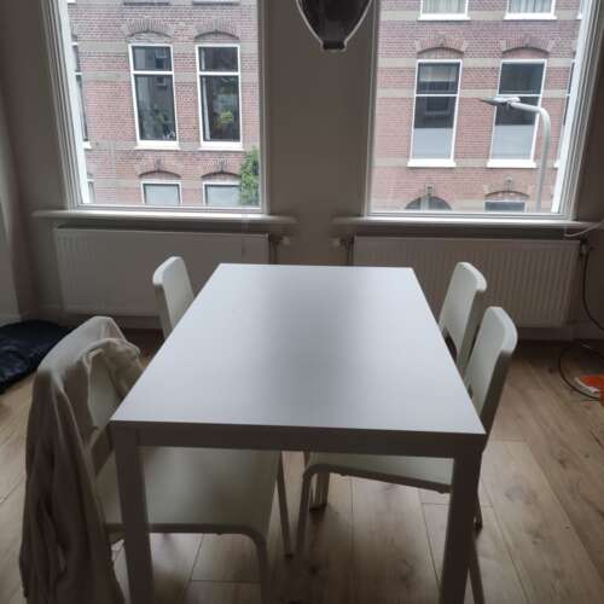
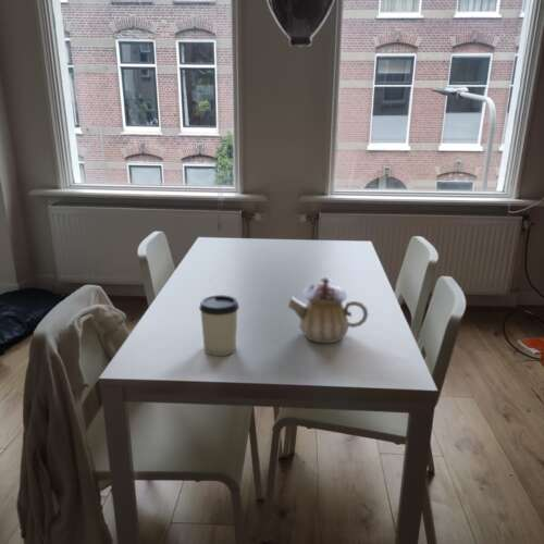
+ cup (219, 324)
+ teapot (327, 306)
